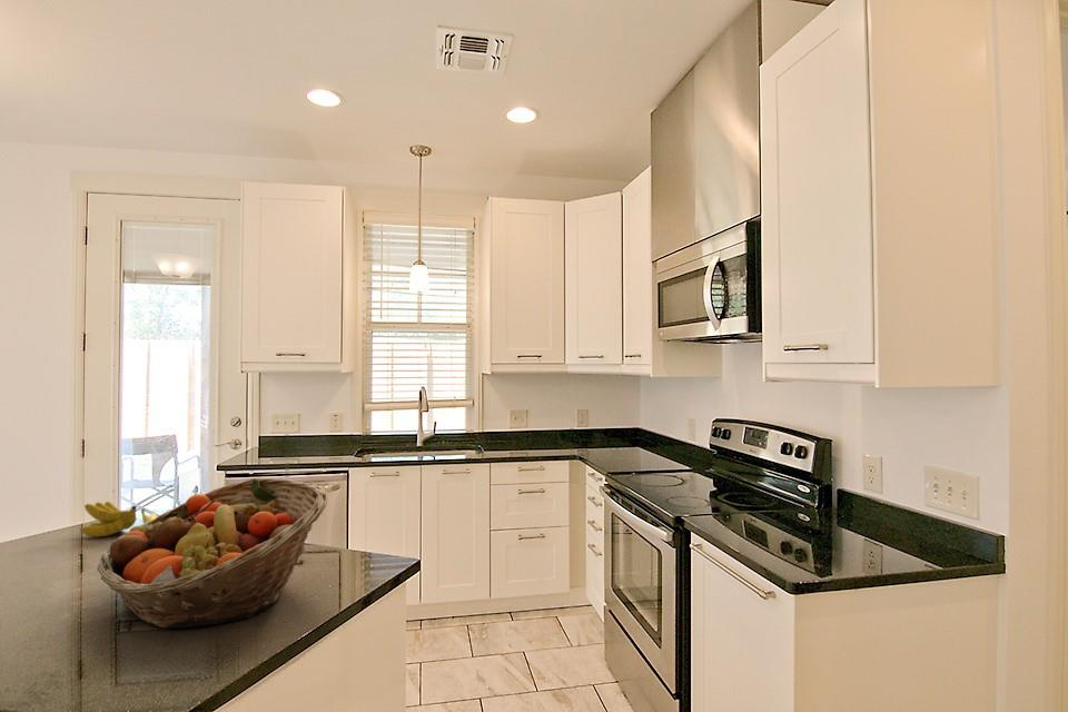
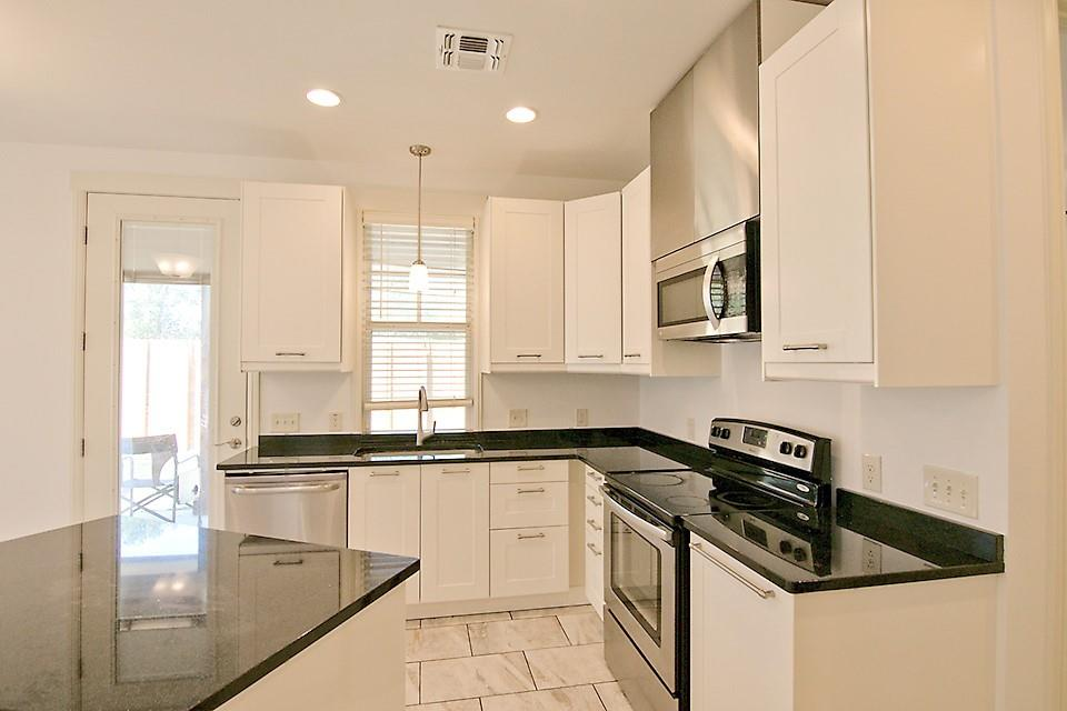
- banana (121, 517)
- fruit basket (219, 543)
